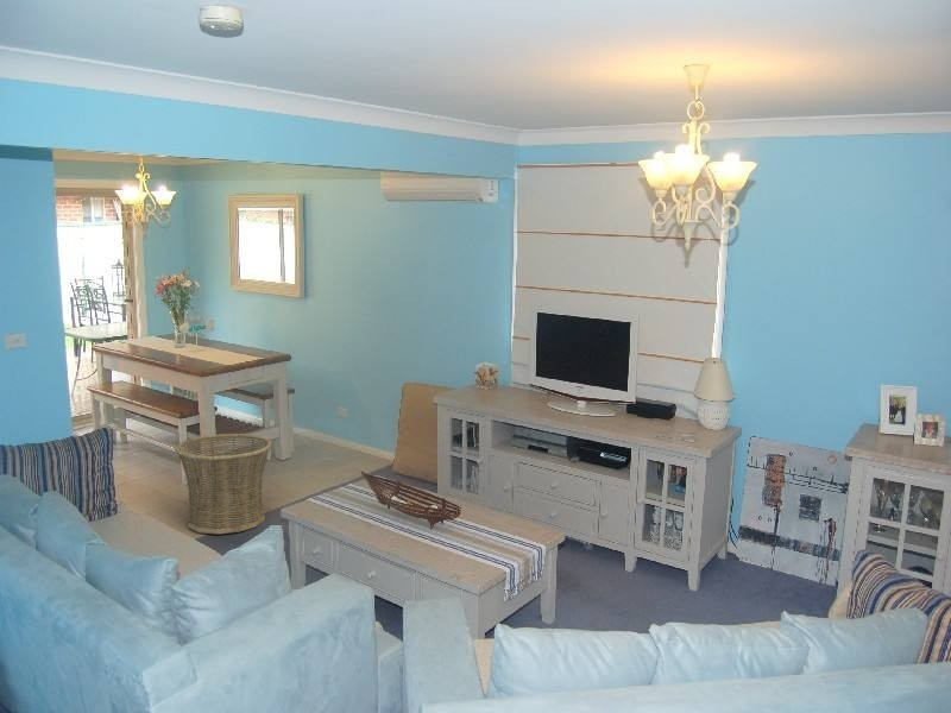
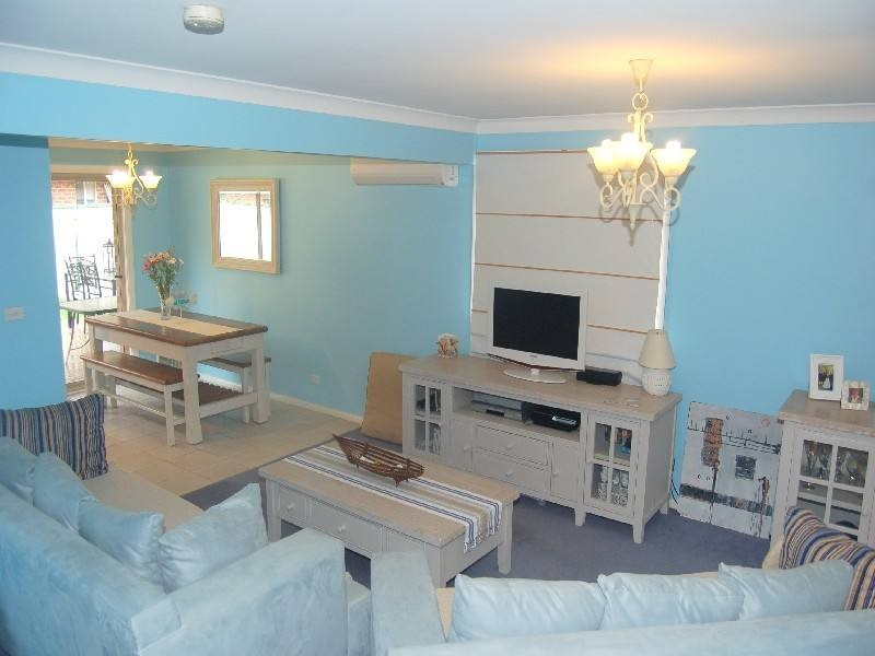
- basket (225, 481)
